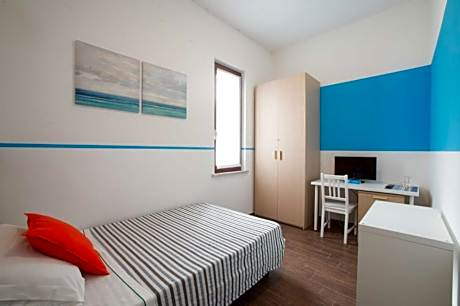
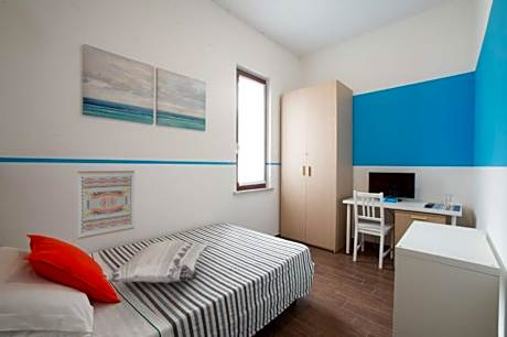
+ wall art (108, 202)
+ decorative pillow (165, 260)
